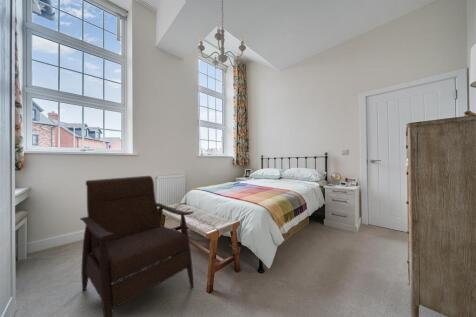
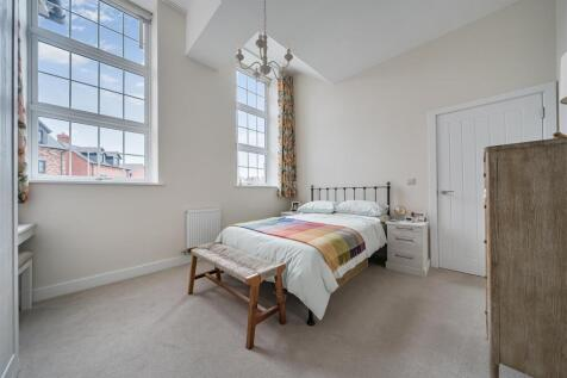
- armchair (137, 233)
